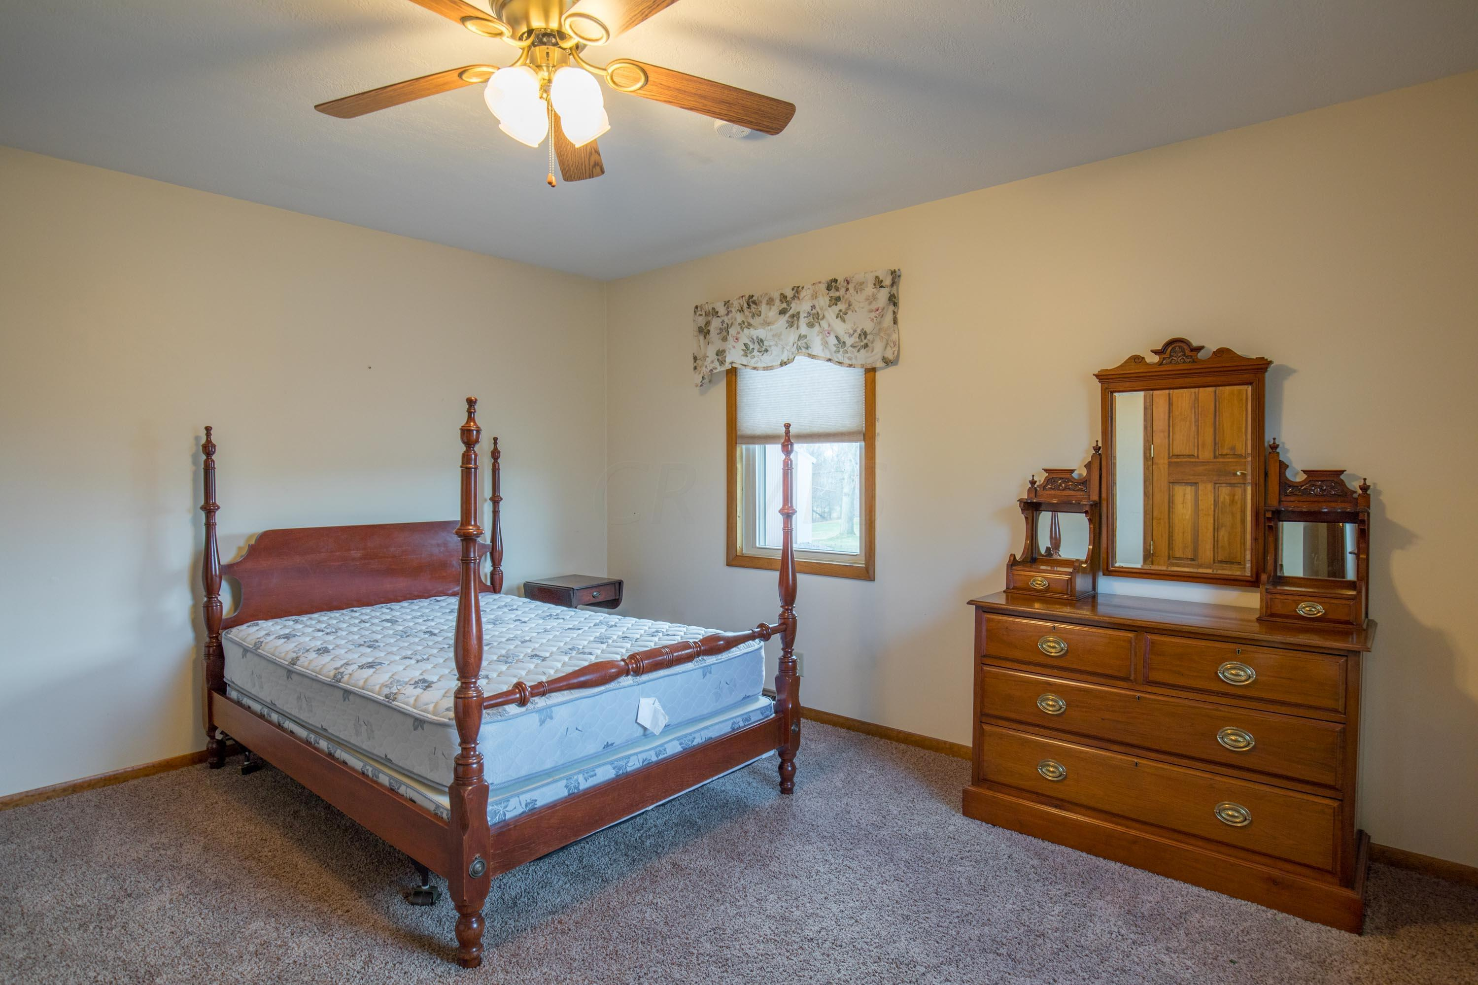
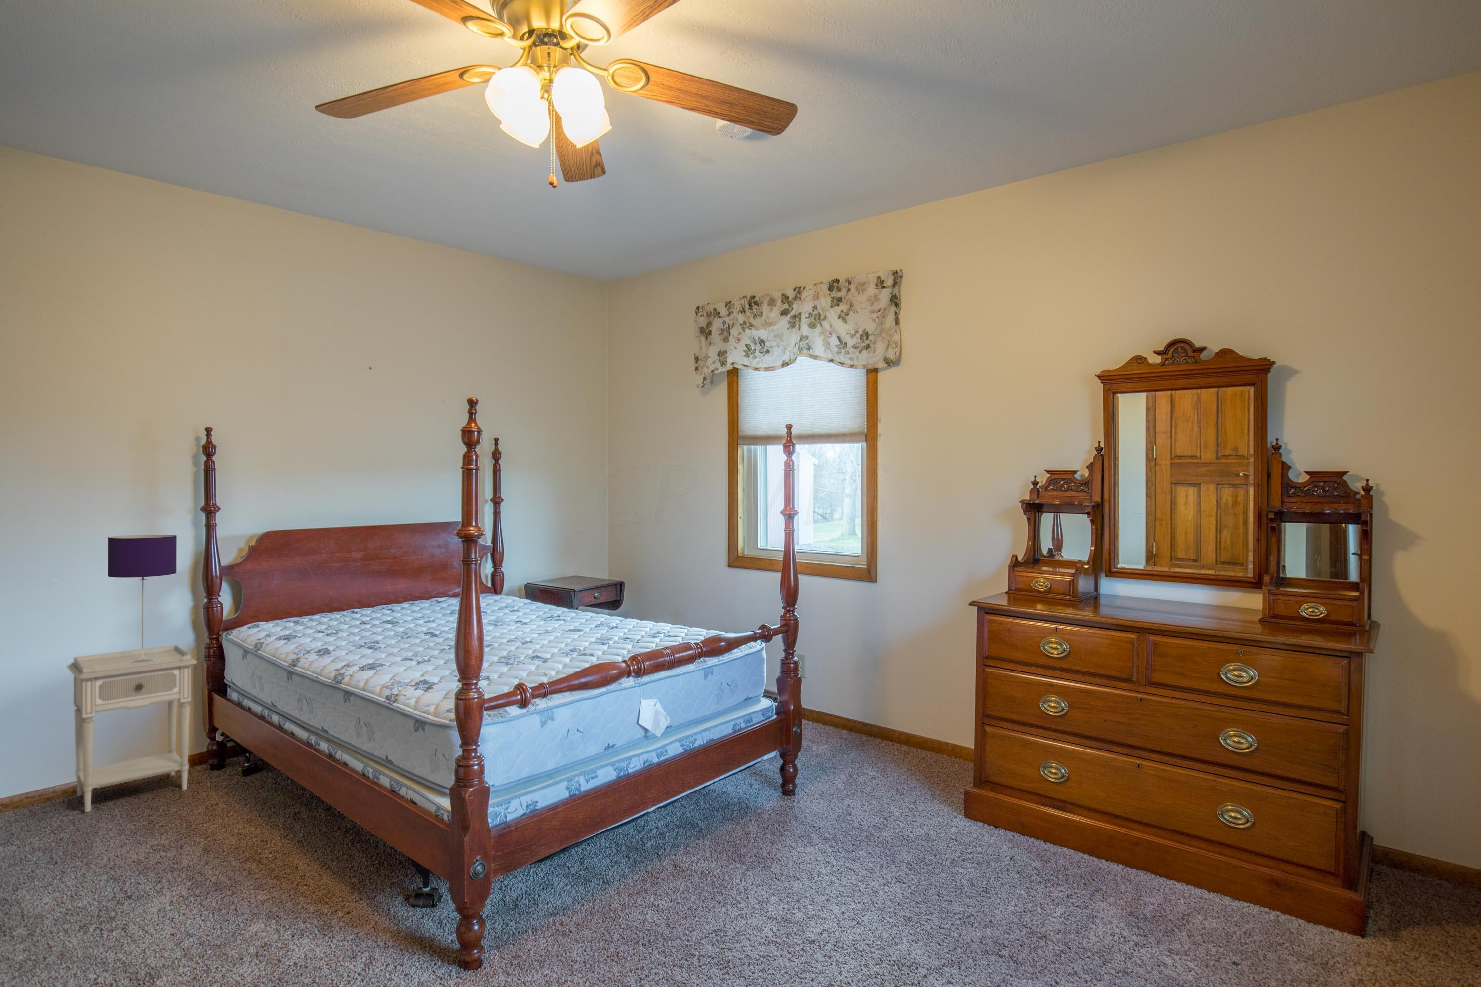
+ nightstand (131, 708)
+ table lamp (143, 598)
